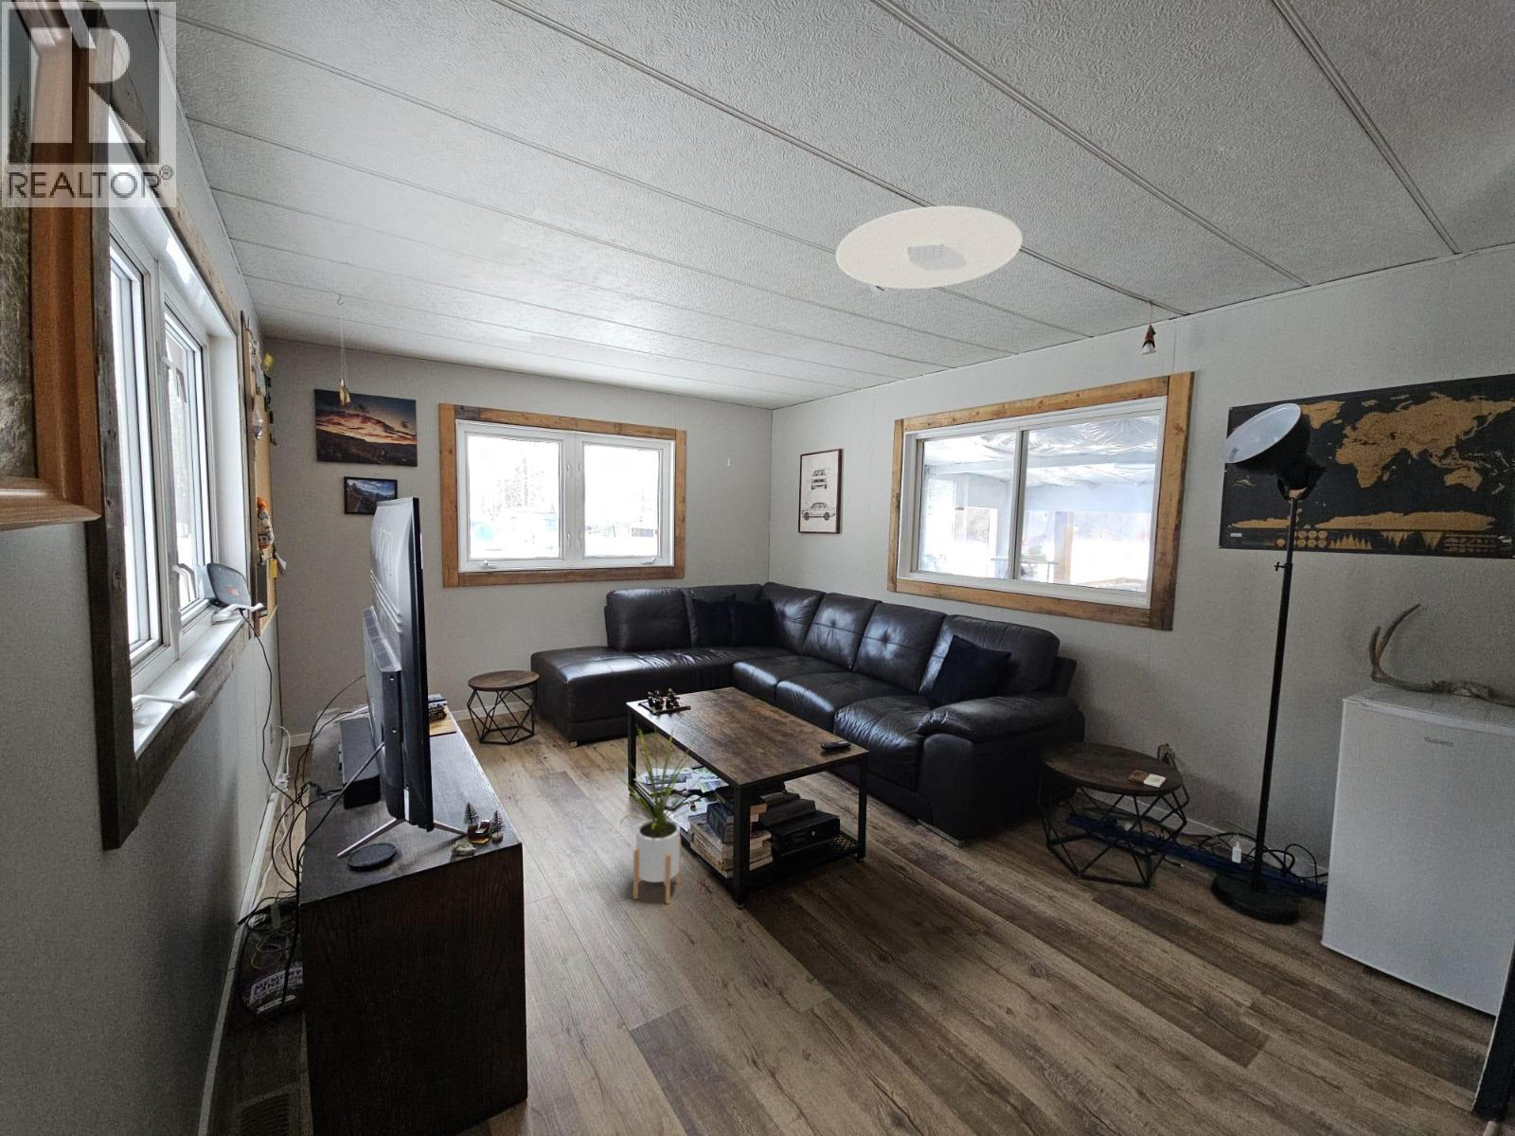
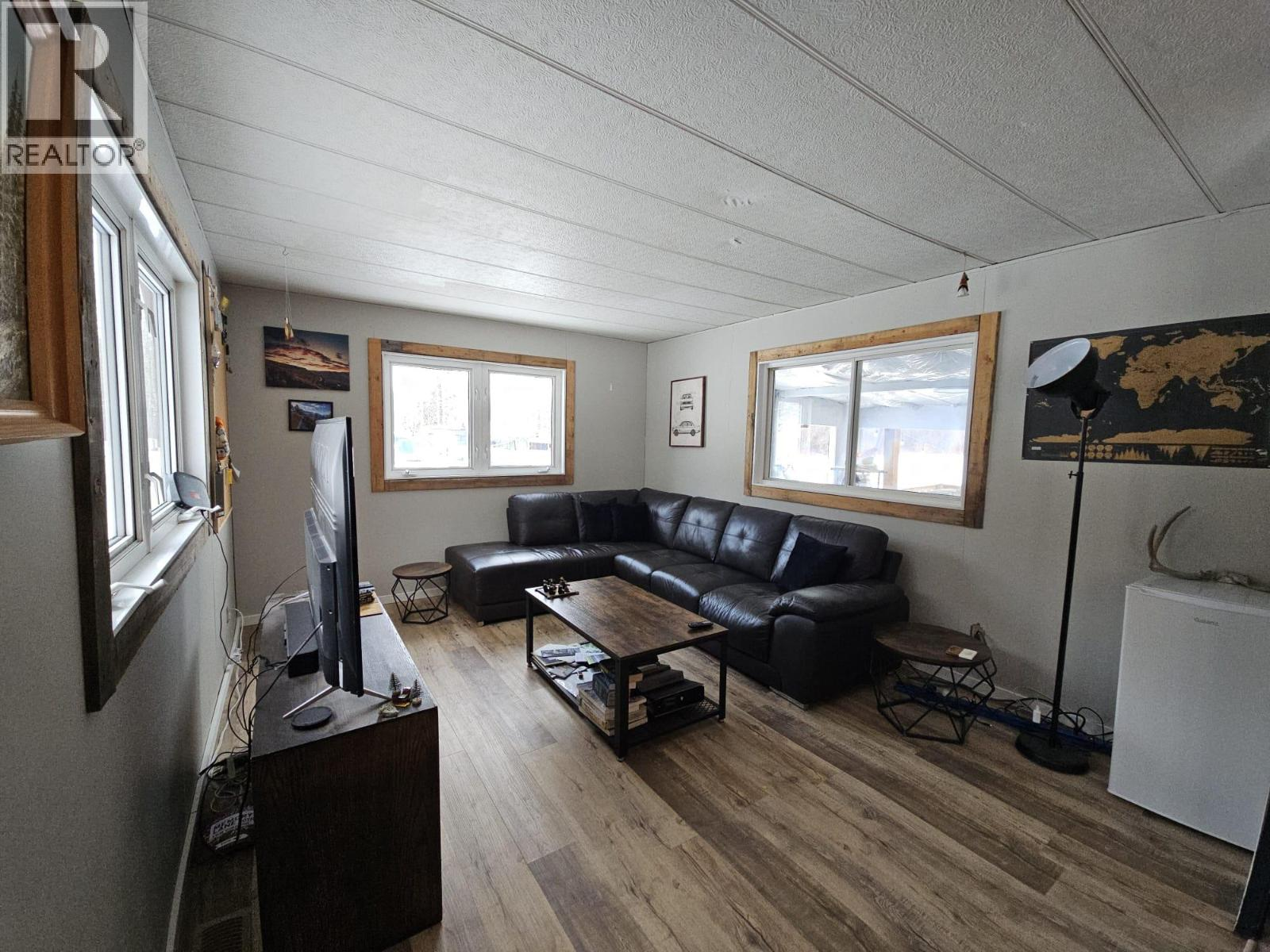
- ceiling light (925, 245)
- house plant (661, 809)
